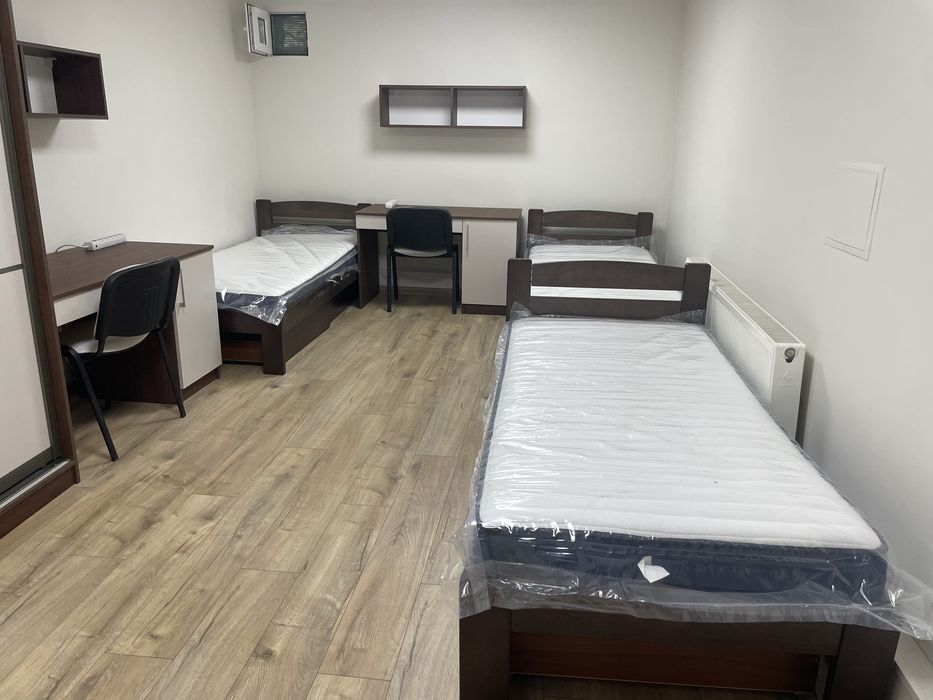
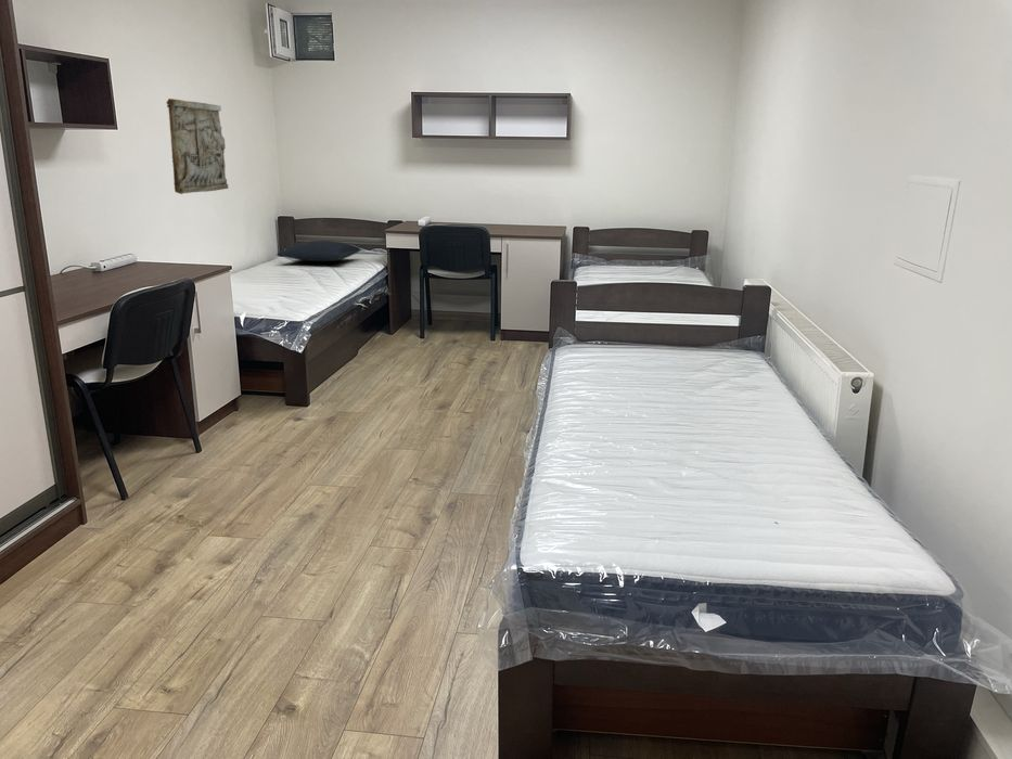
+ stone relief (200, 147)
+ pillow (320, 252)
